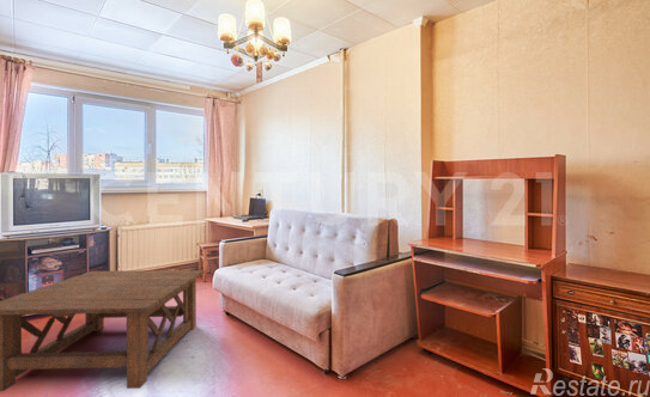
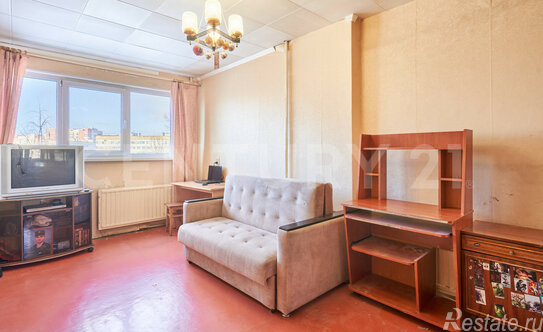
- coffee table (113, 317)
